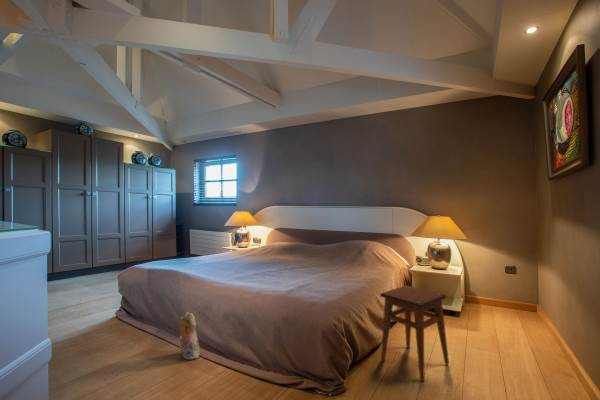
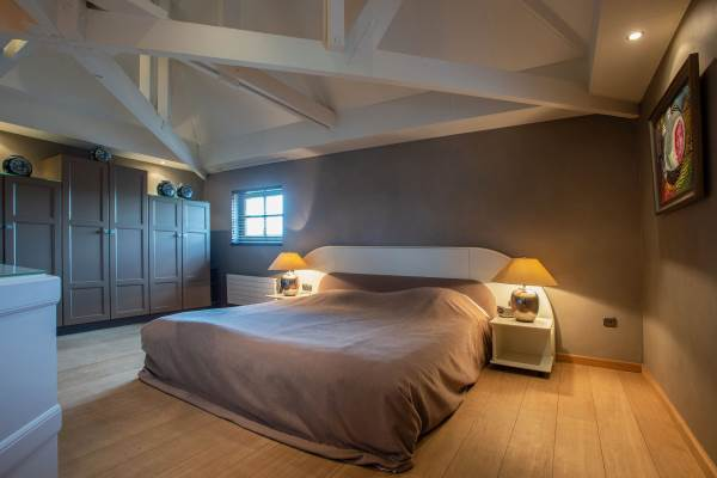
- stool (413, 327)
- plush toy (187, 333)
